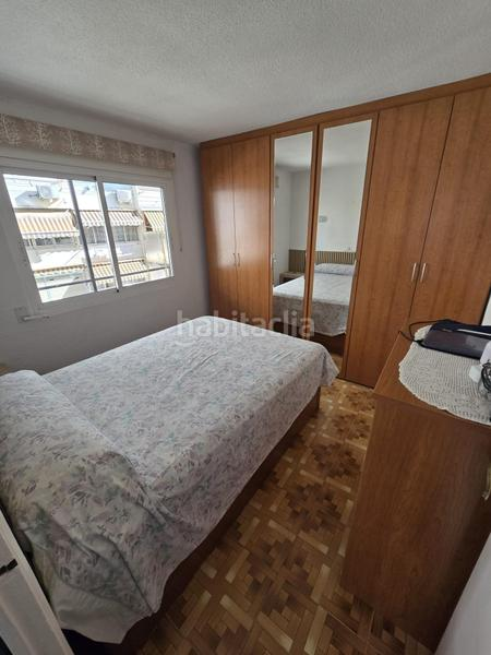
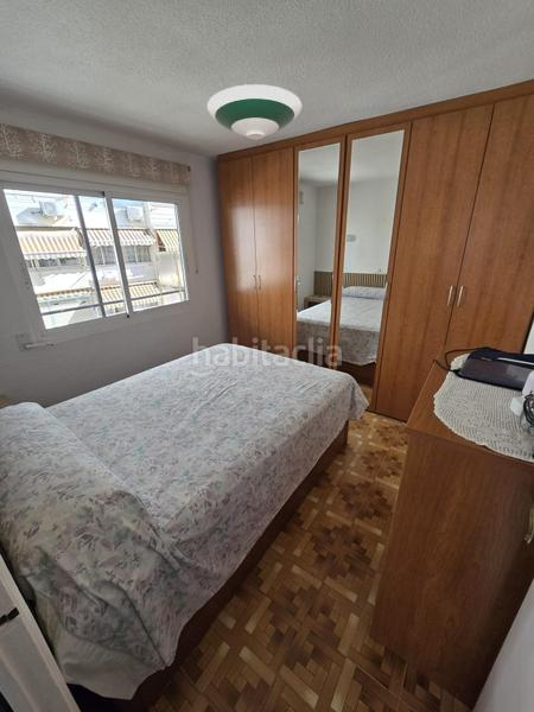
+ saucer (254, 122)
